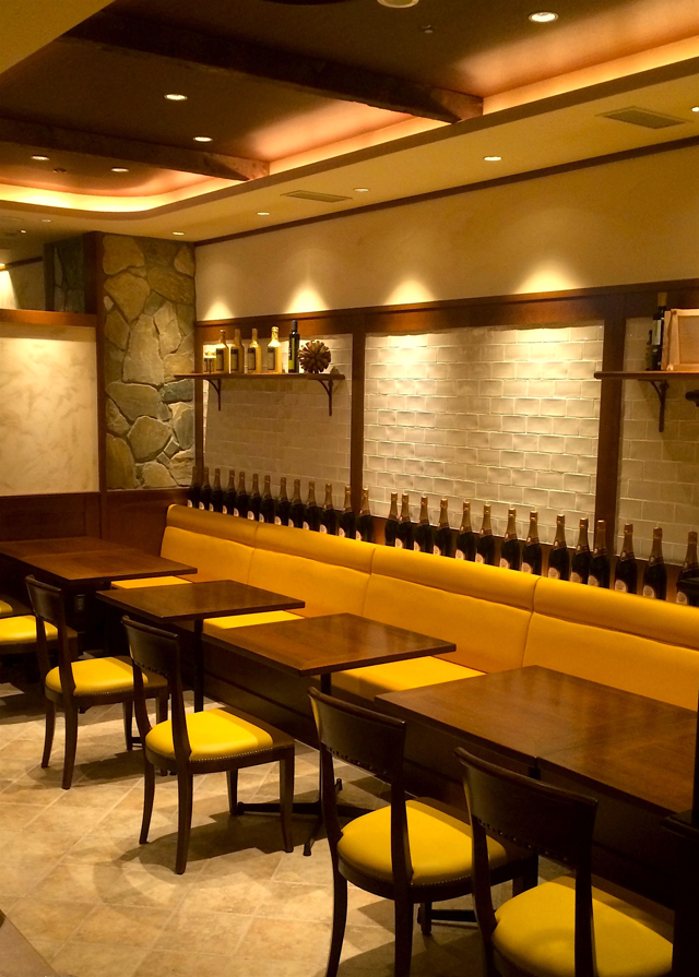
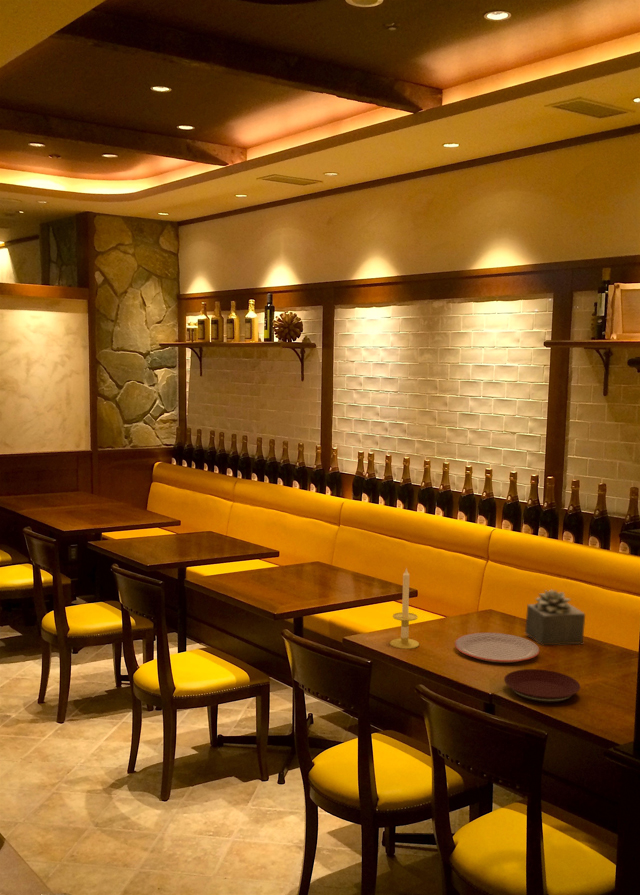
+ plate (541, 687)
+ candle (405, 605)
+ plate (496, 649)
+ succulent plant (554, 614)
